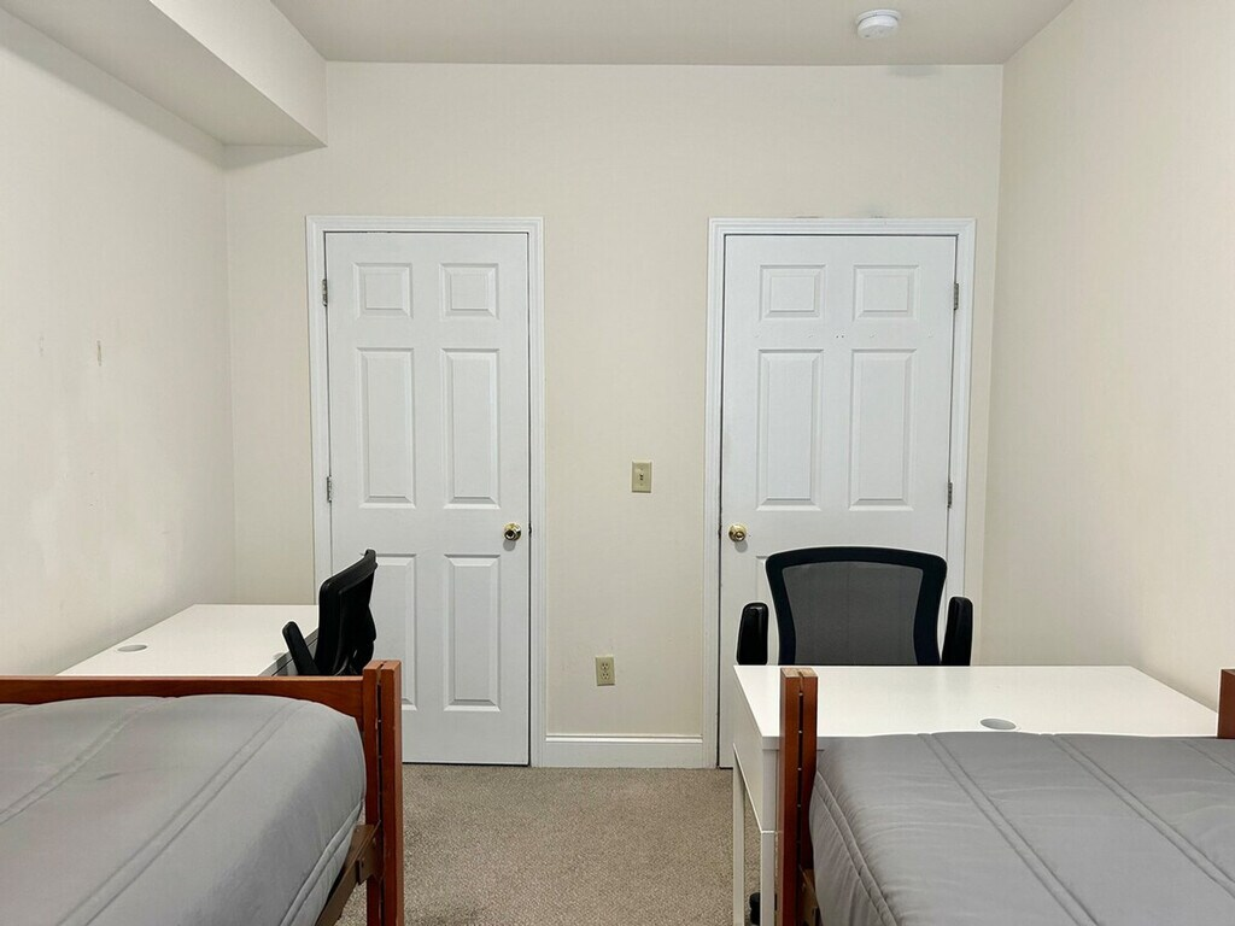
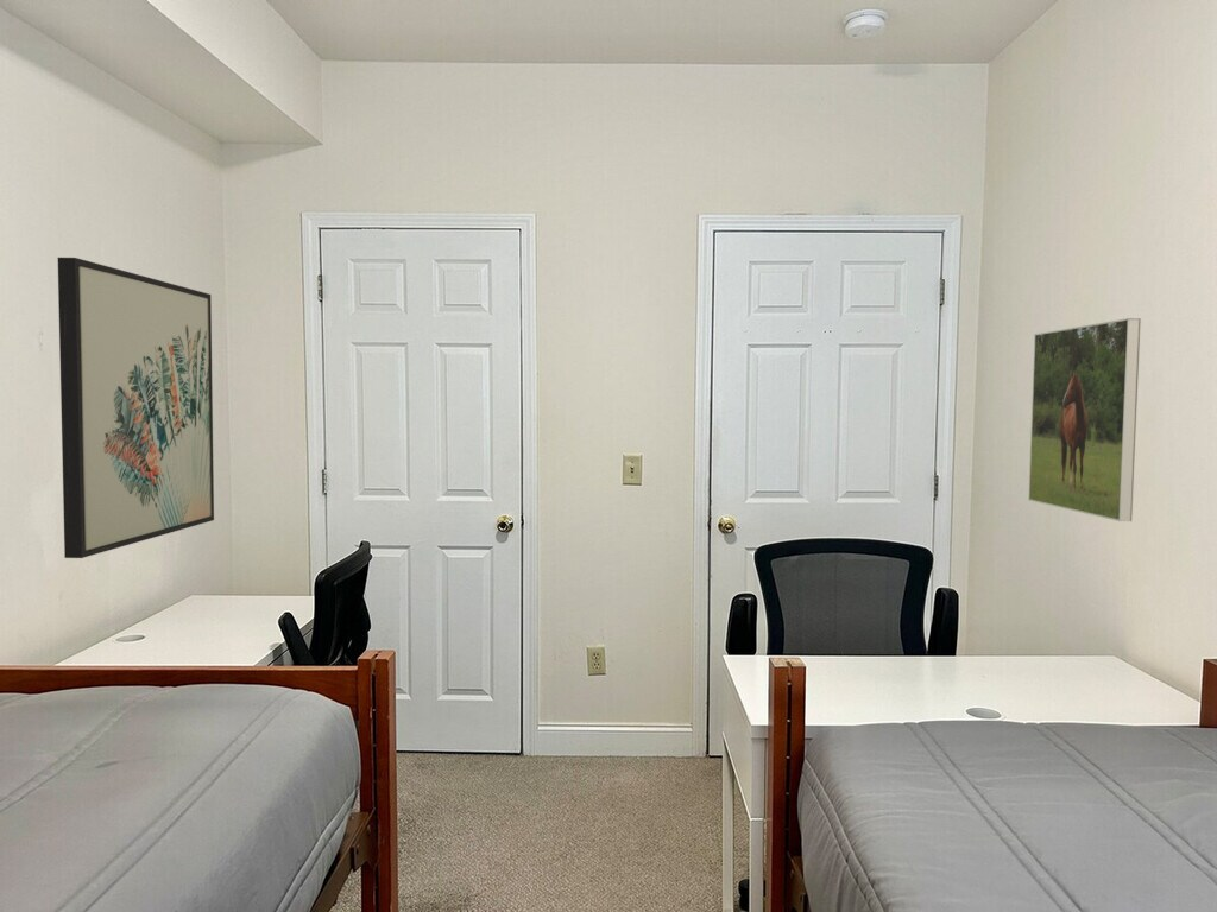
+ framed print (1078, 418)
+ wall art (147, 408)
